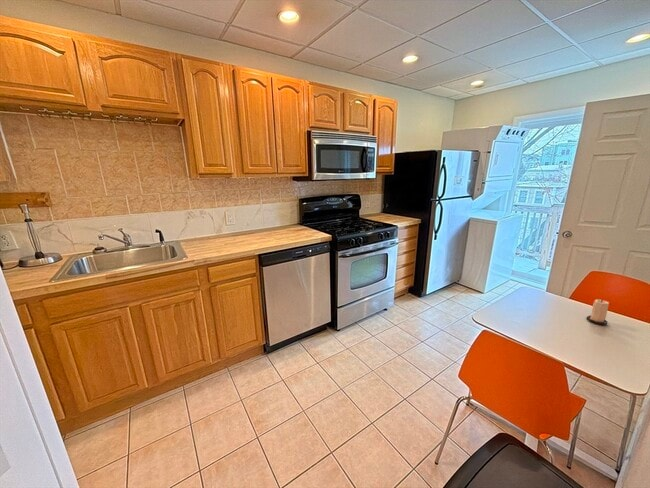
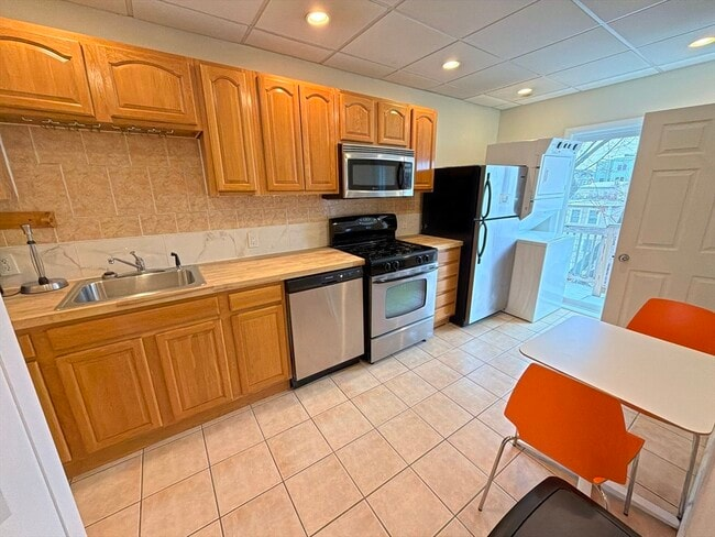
- candle (599, 310)
